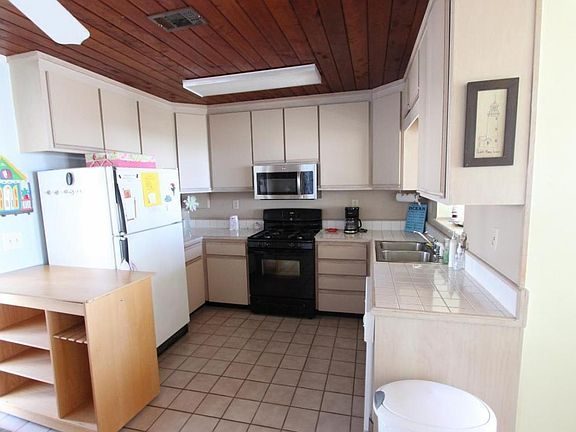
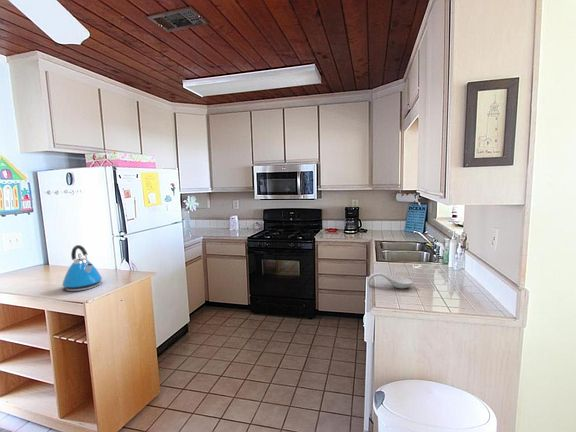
+ spoon rest (389, 279)
+ kettle (80, 265)
